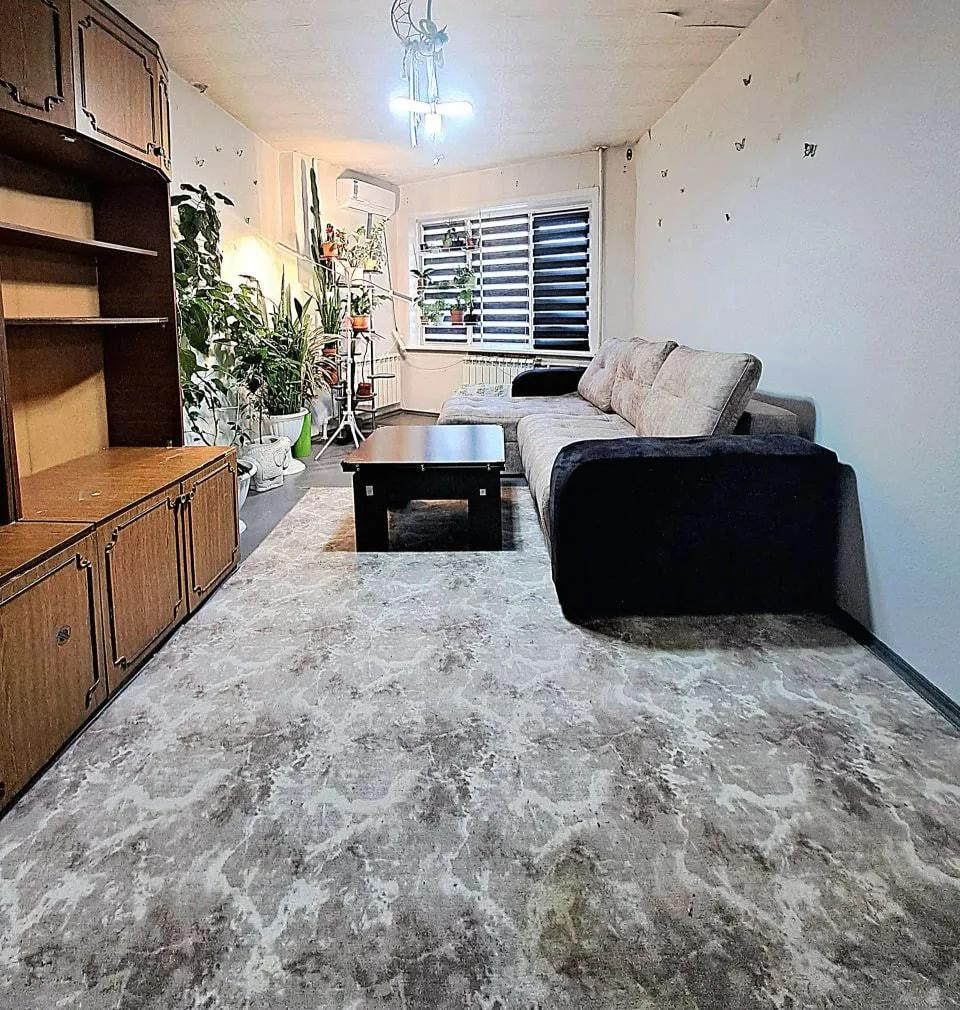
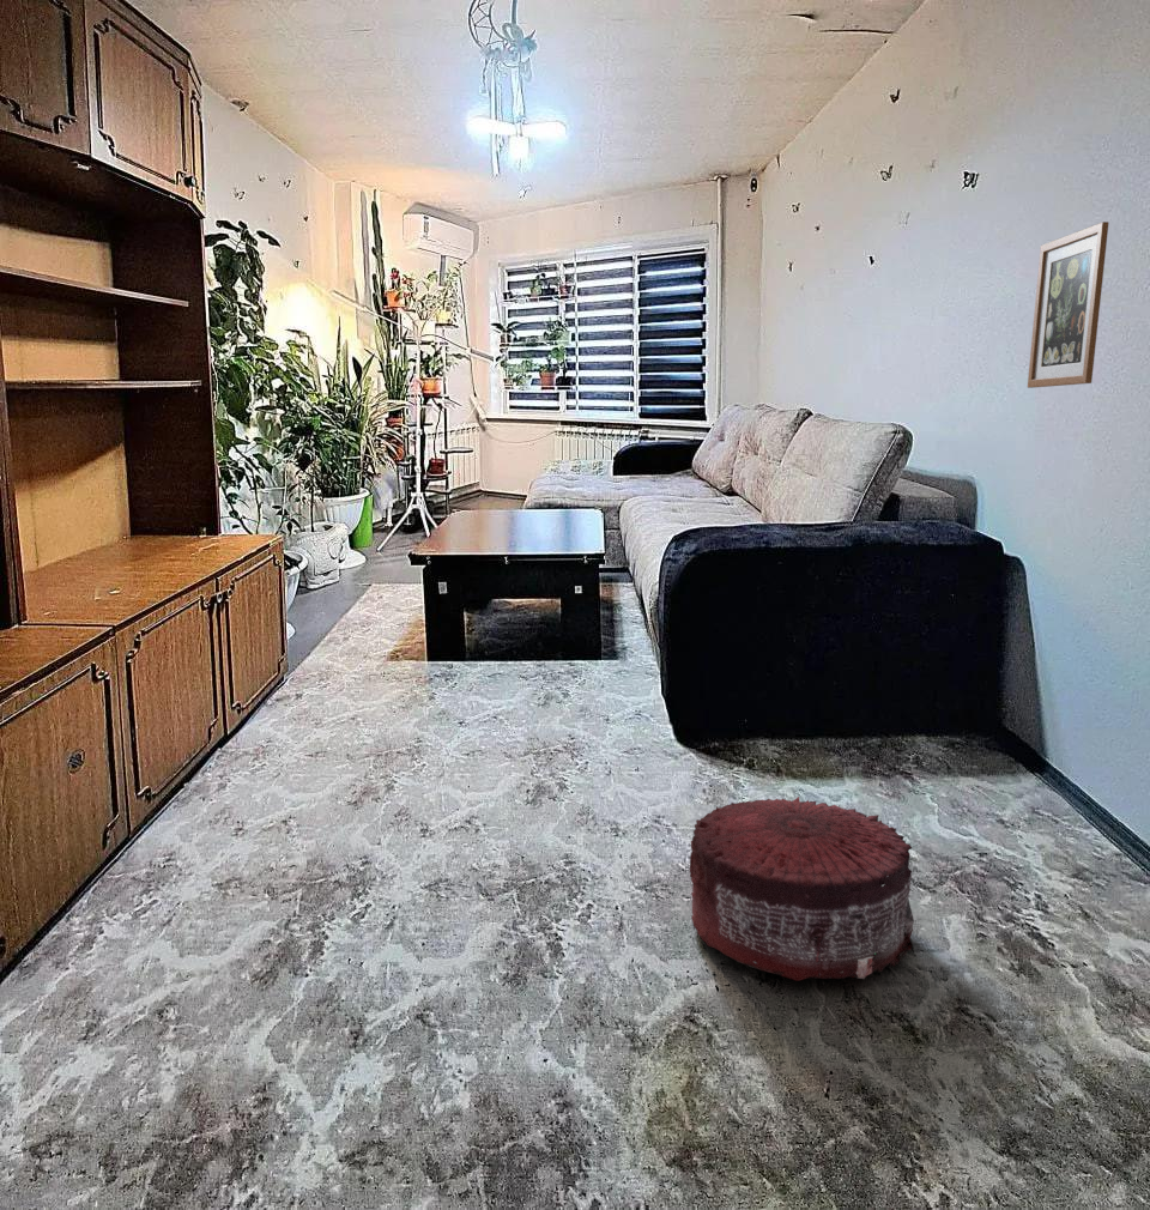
+ pouf (799, 876)
+ wall art (1064, 310)
